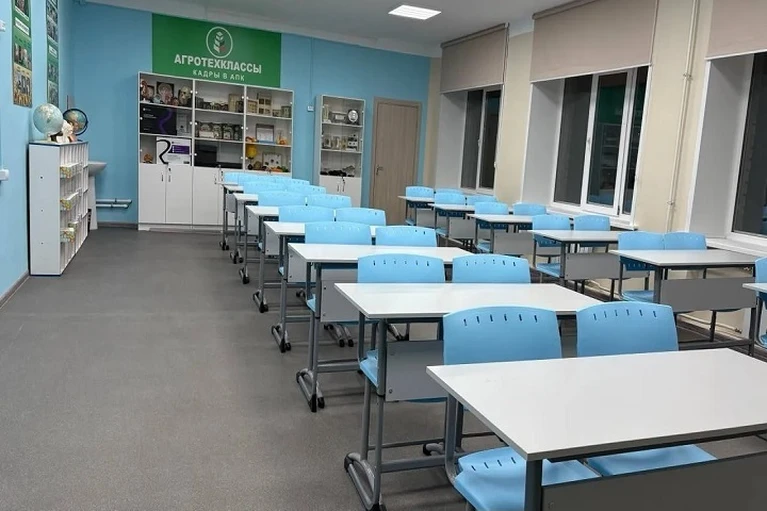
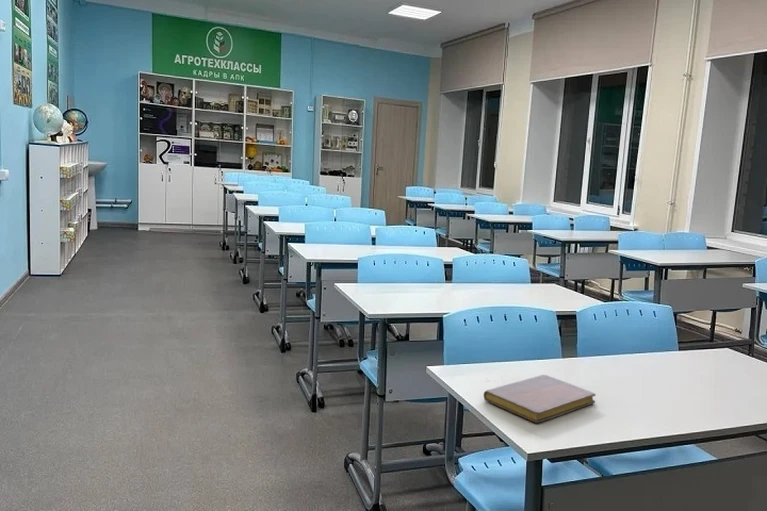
+ notebook (540, 396)
